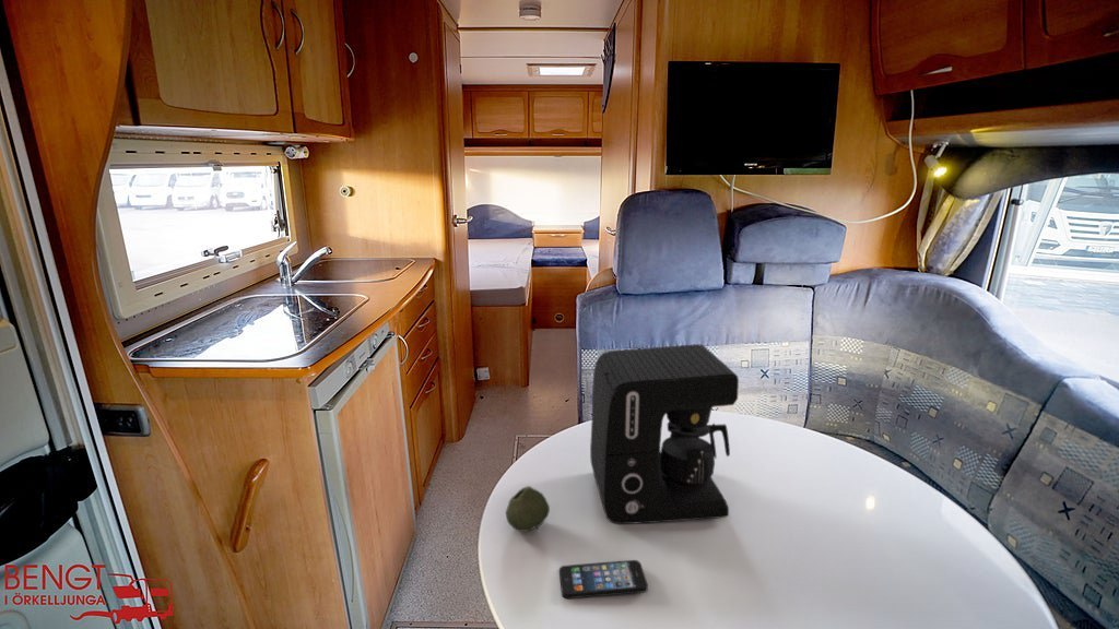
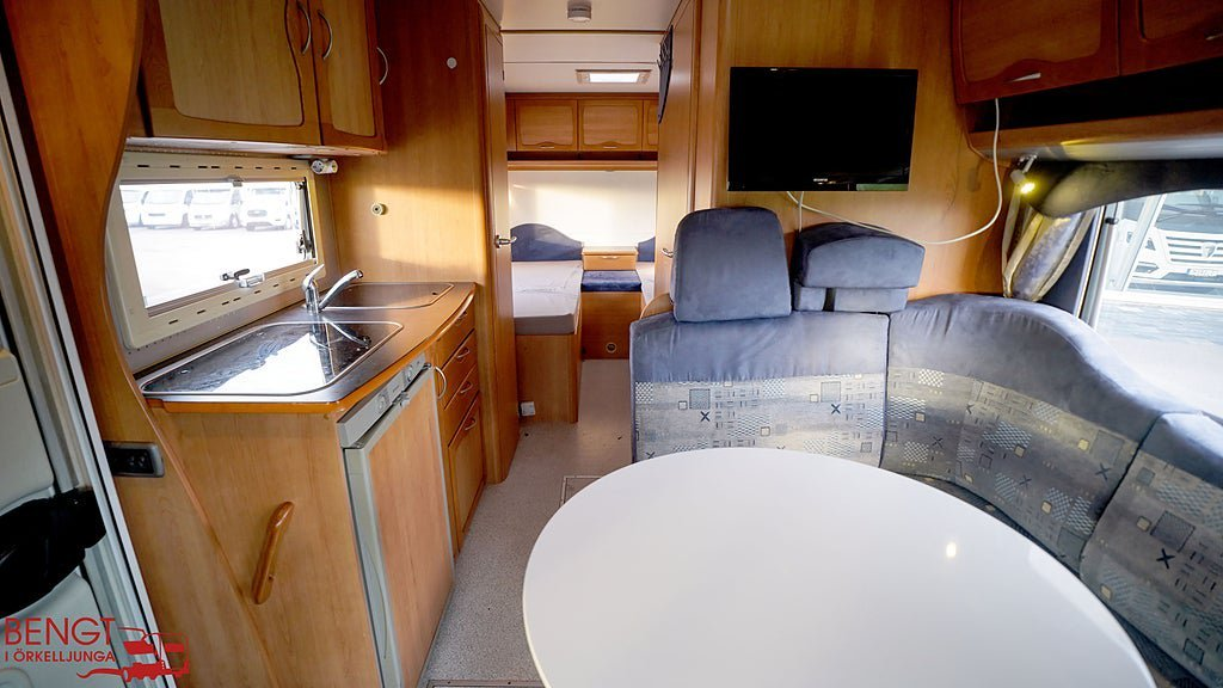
- smartphone (602, 578)
- fruit (527, 508)
- coffee maker (668, 430)
